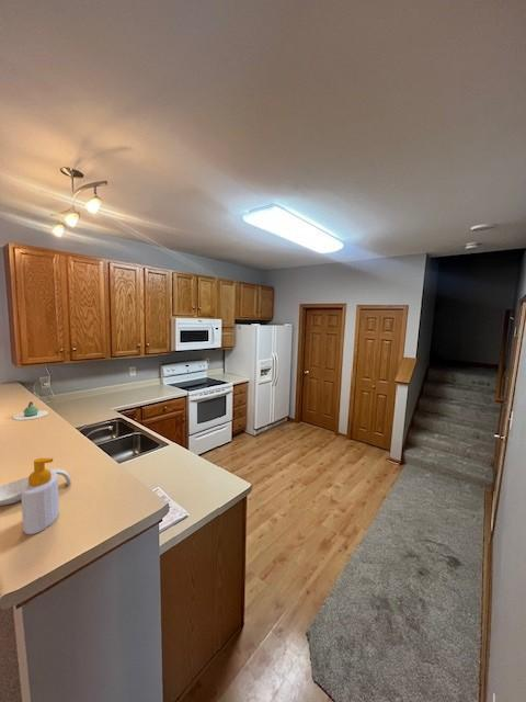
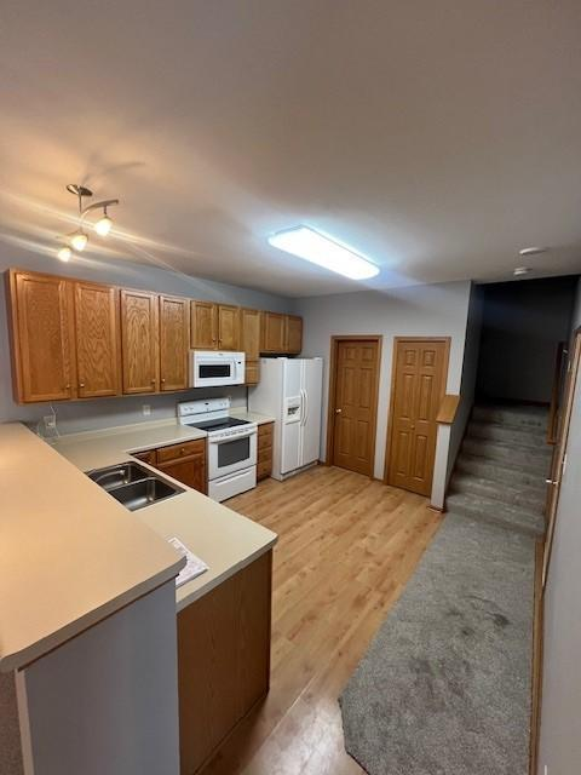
- teapot (31, 408)
- soap bottle (41, 490)
- spoon rest (27, 480)
